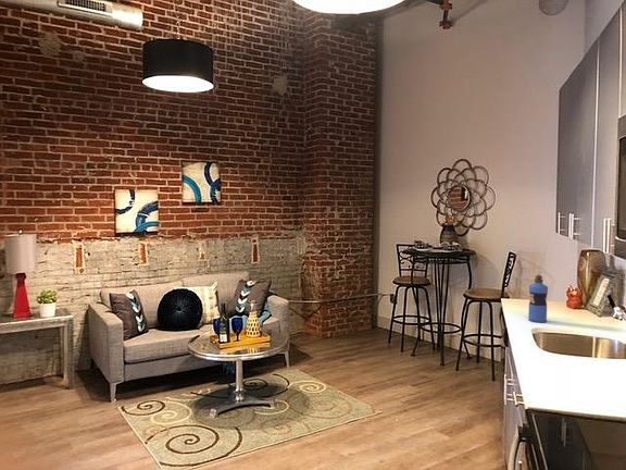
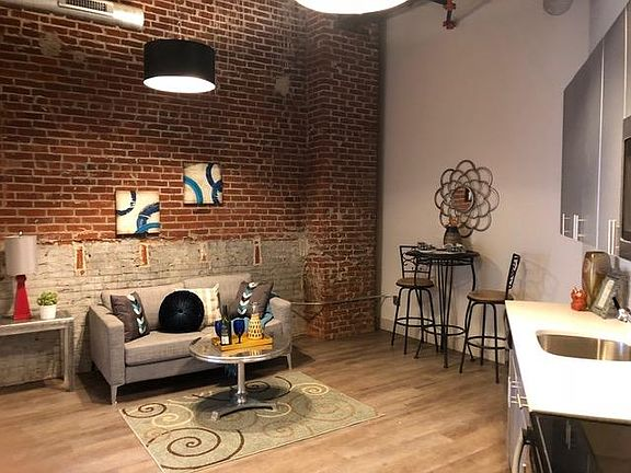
- water bottle (538, 297)
